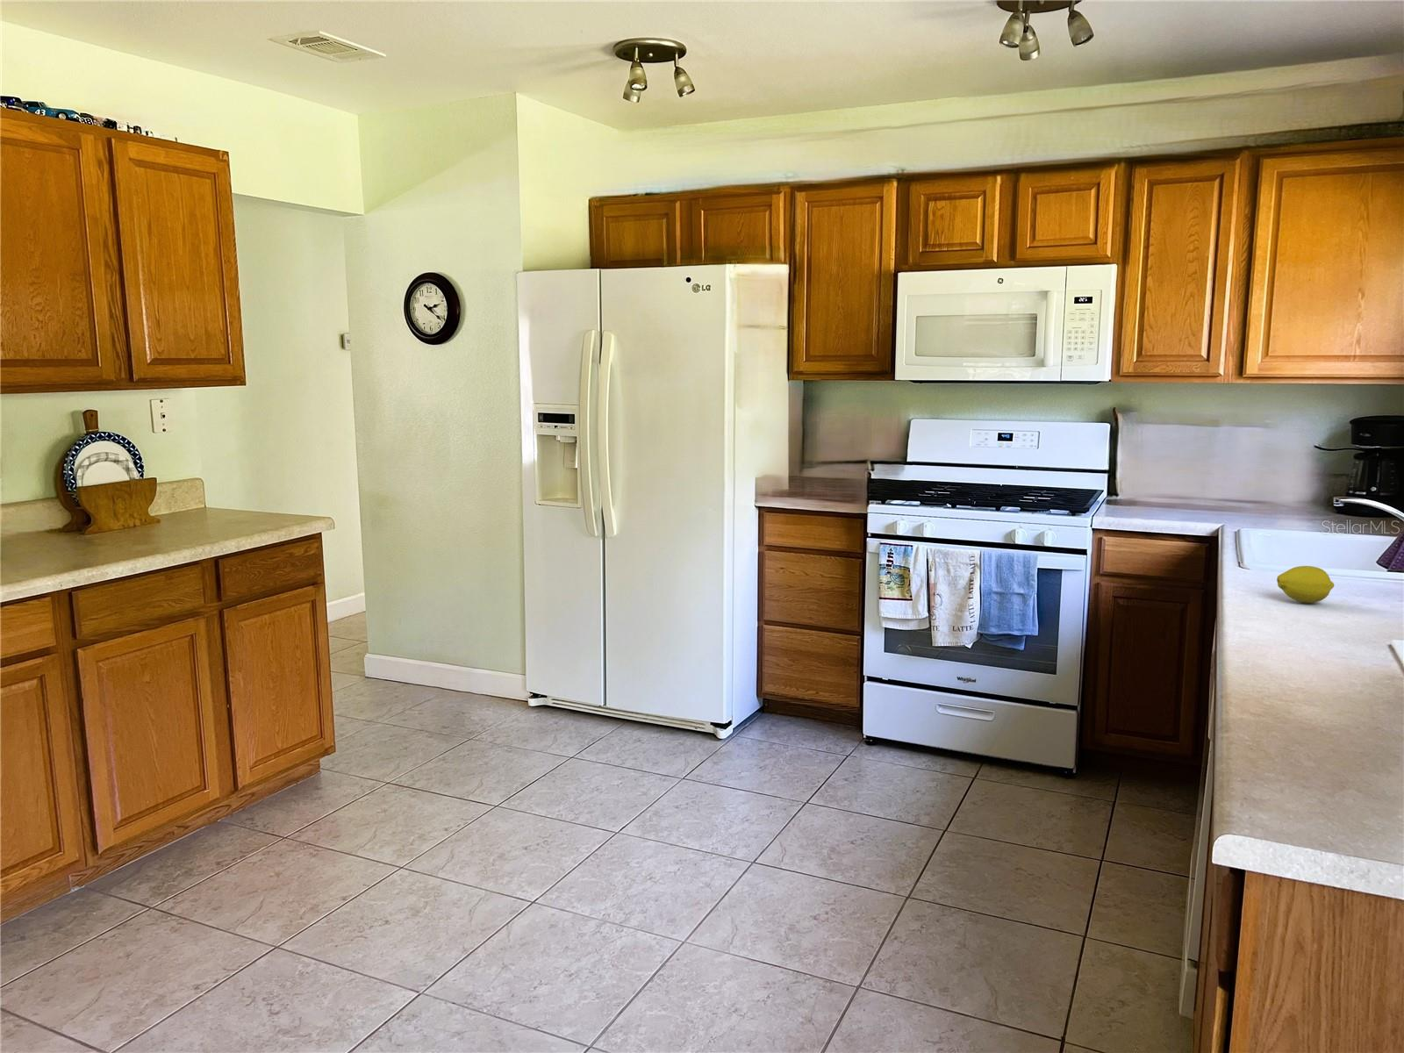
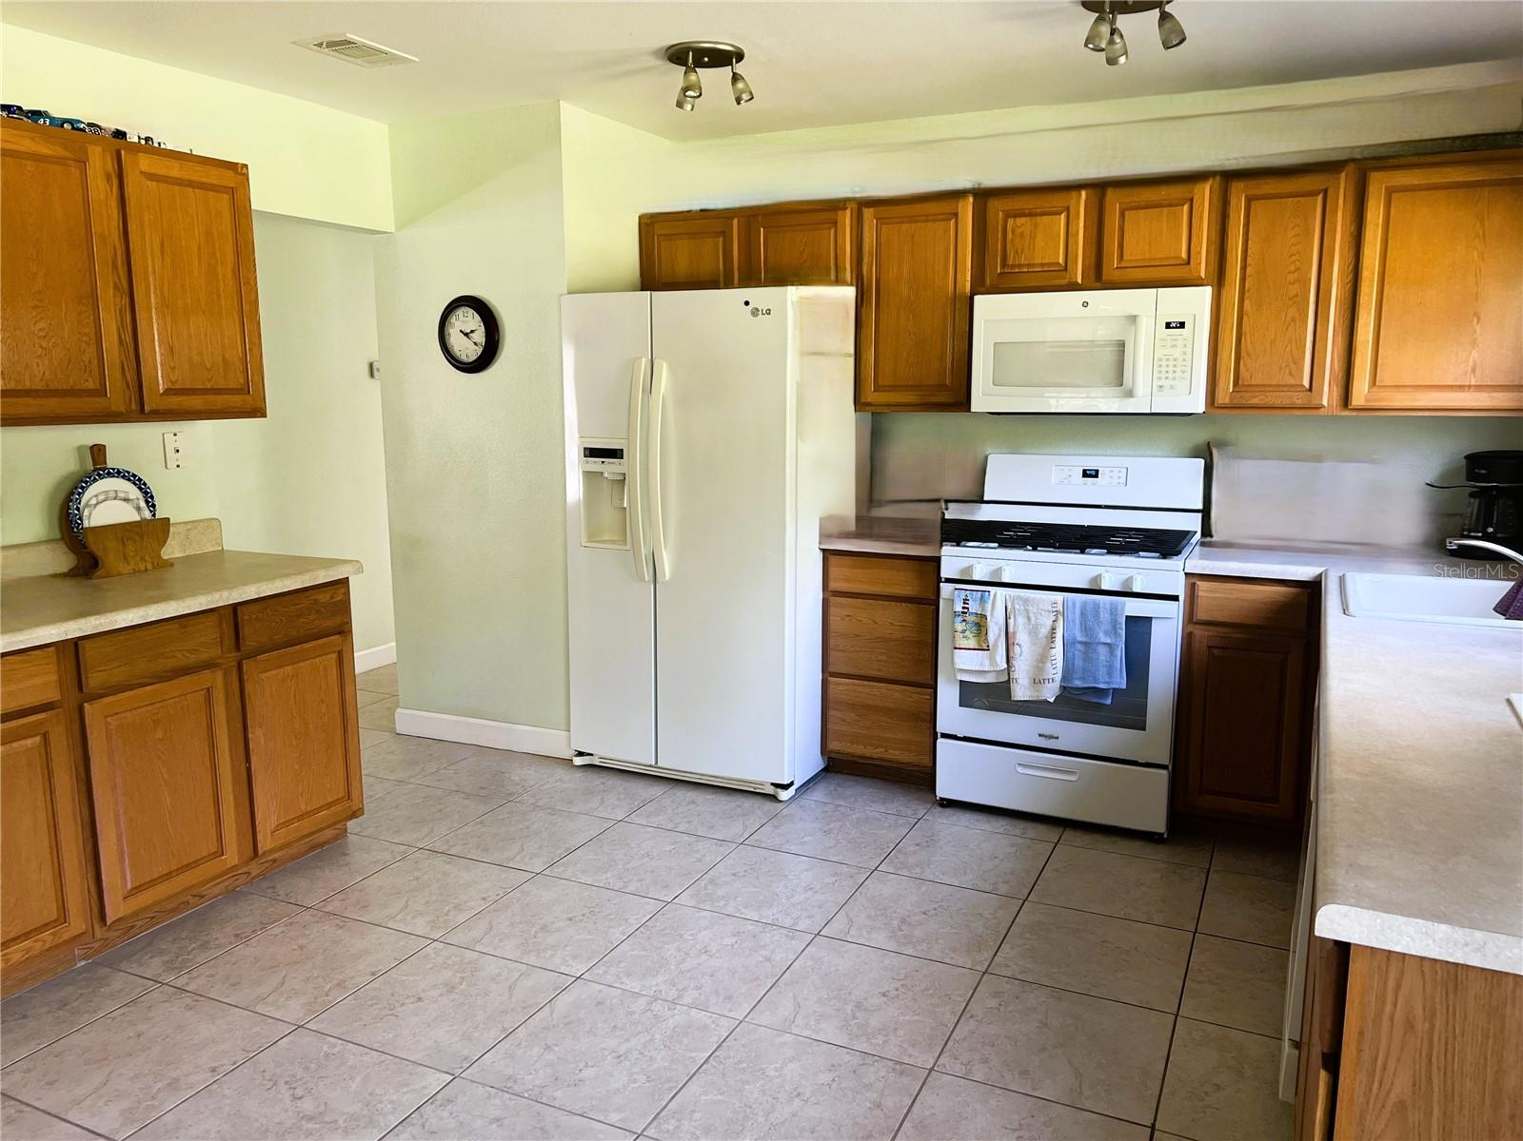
- lemon (1305, 584)
